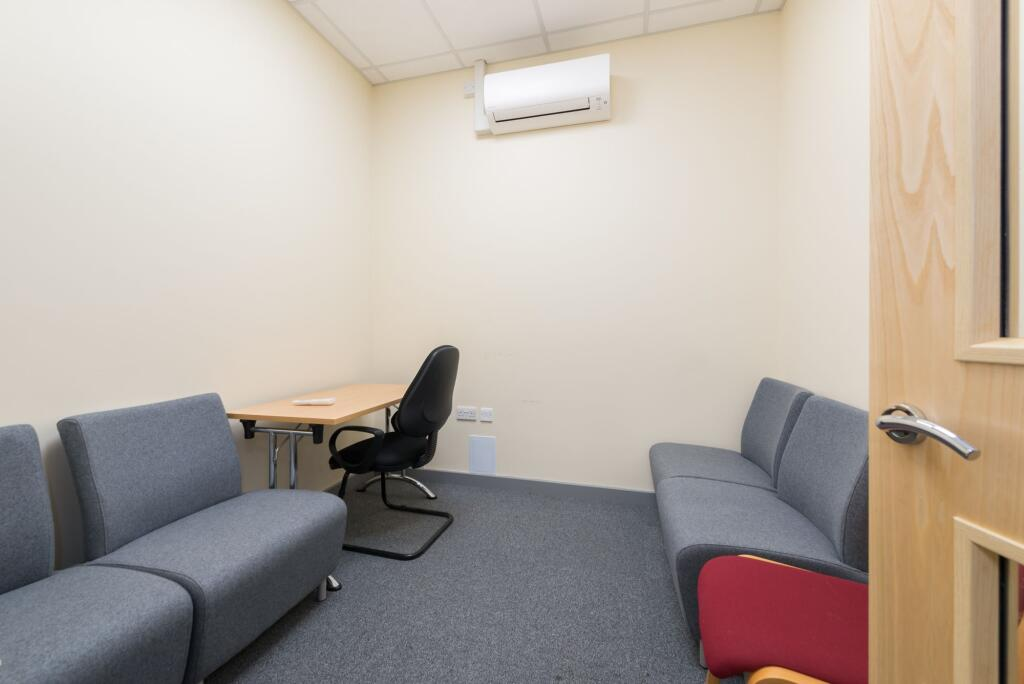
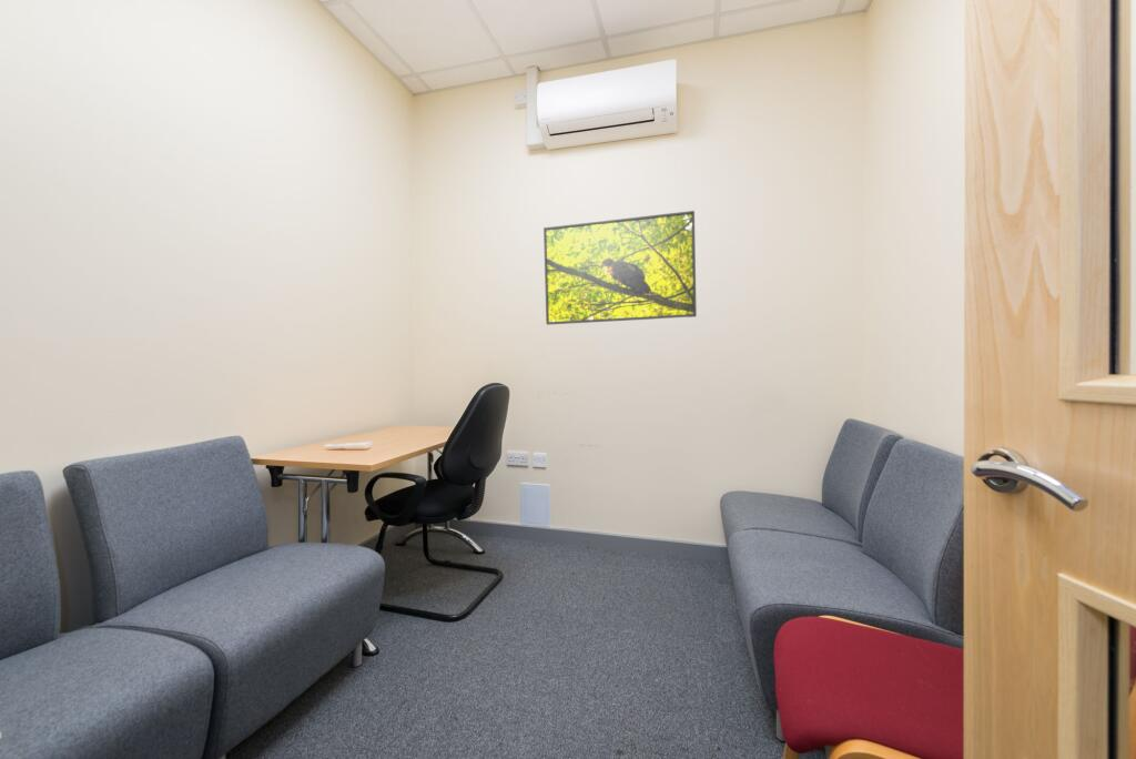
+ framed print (617, 270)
